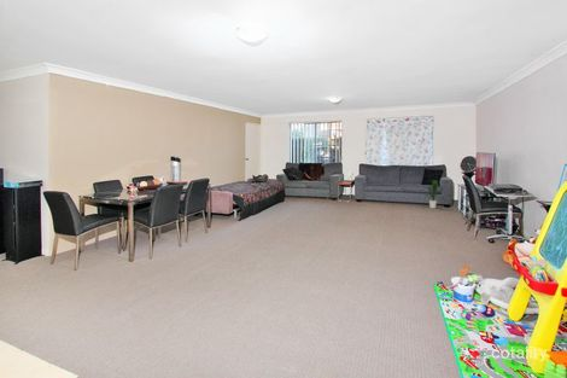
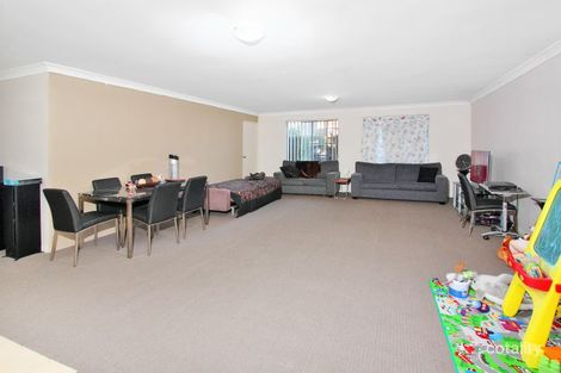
- indoor plant (433, 193)
